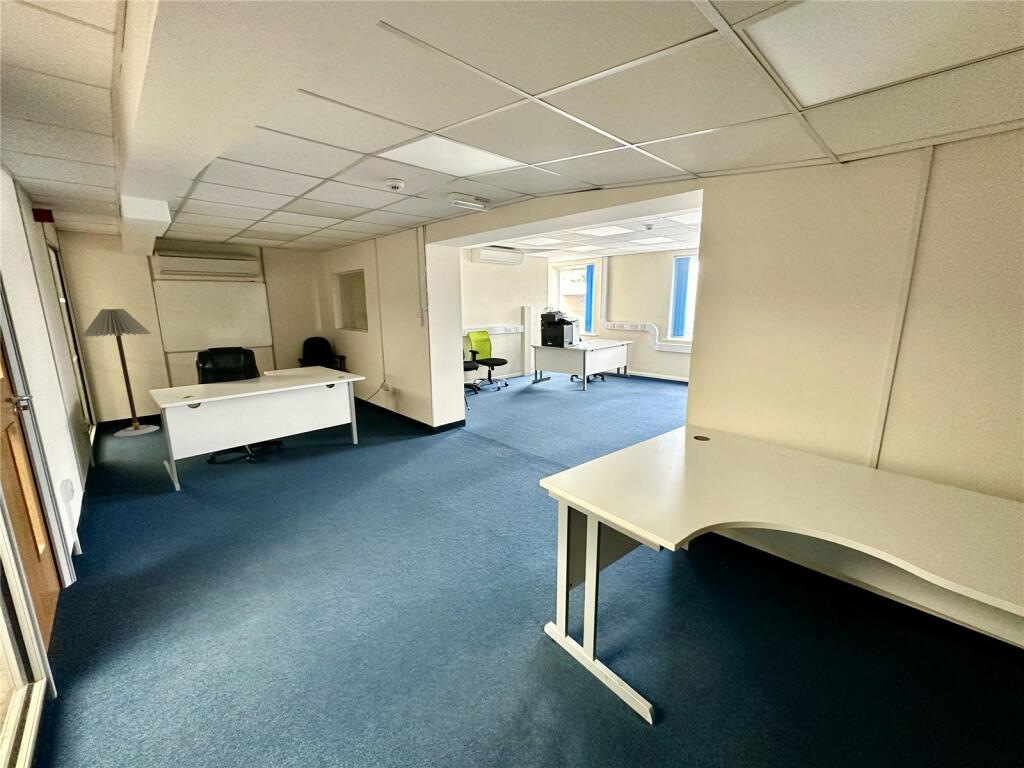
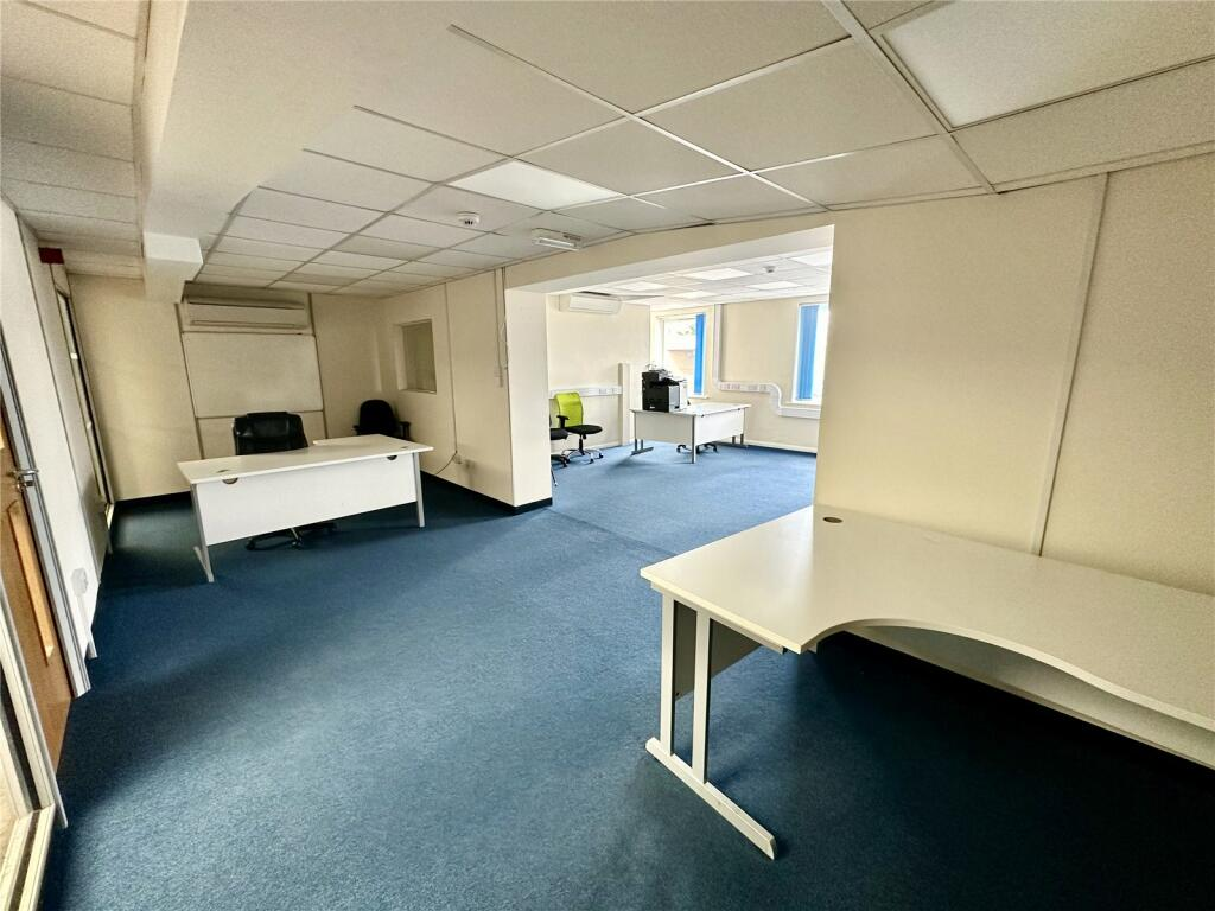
- floor lamp (125, 371)
